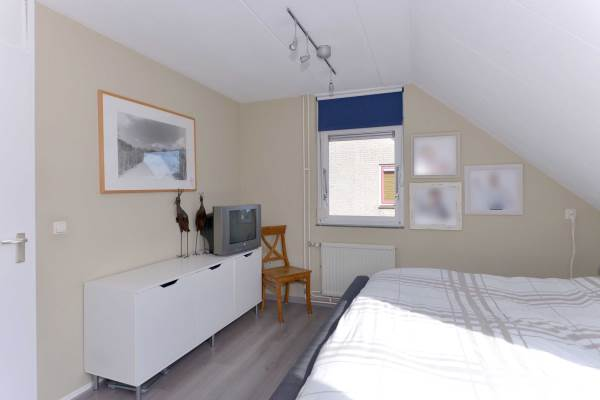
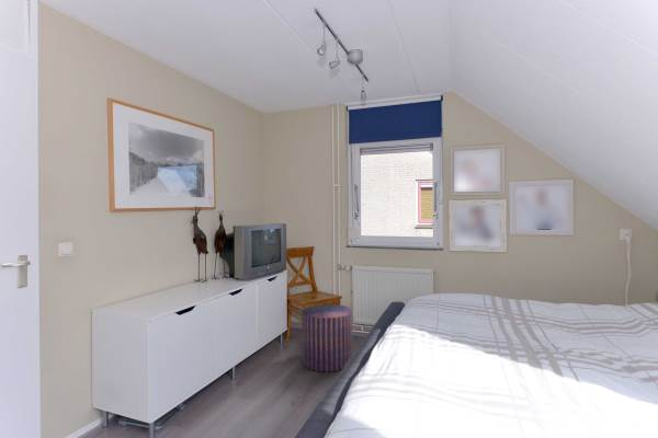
+ pouf (327, 335)
